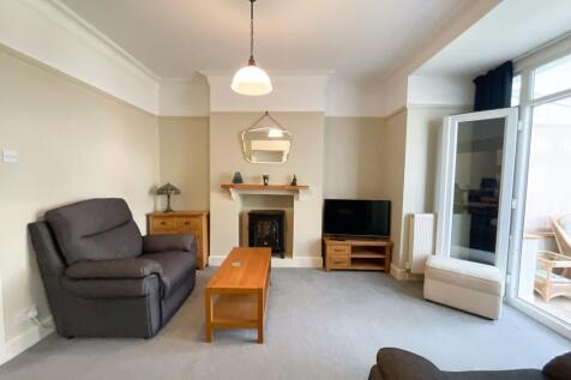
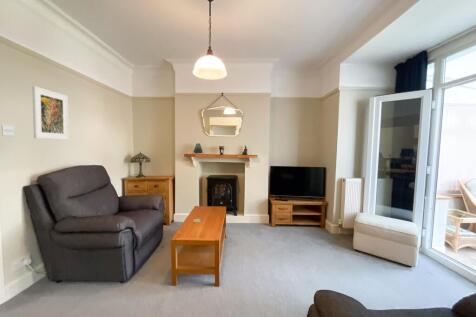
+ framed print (52, 115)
